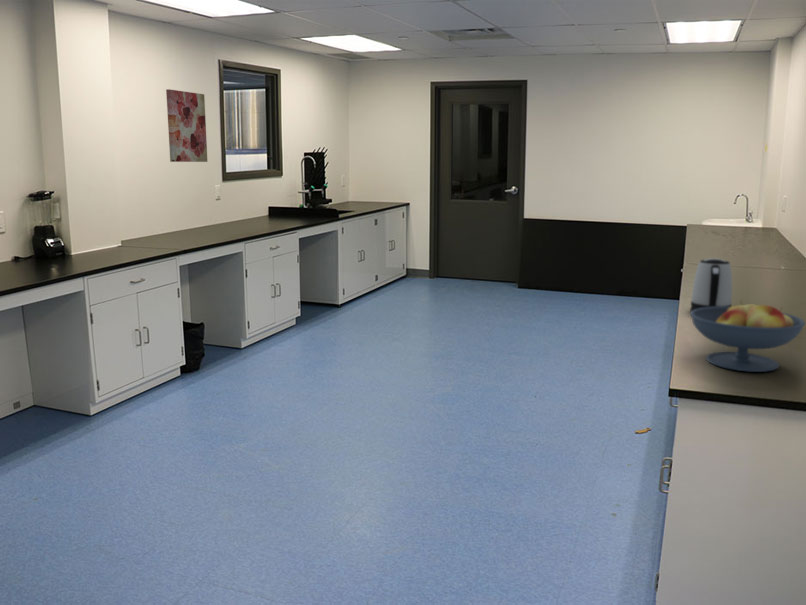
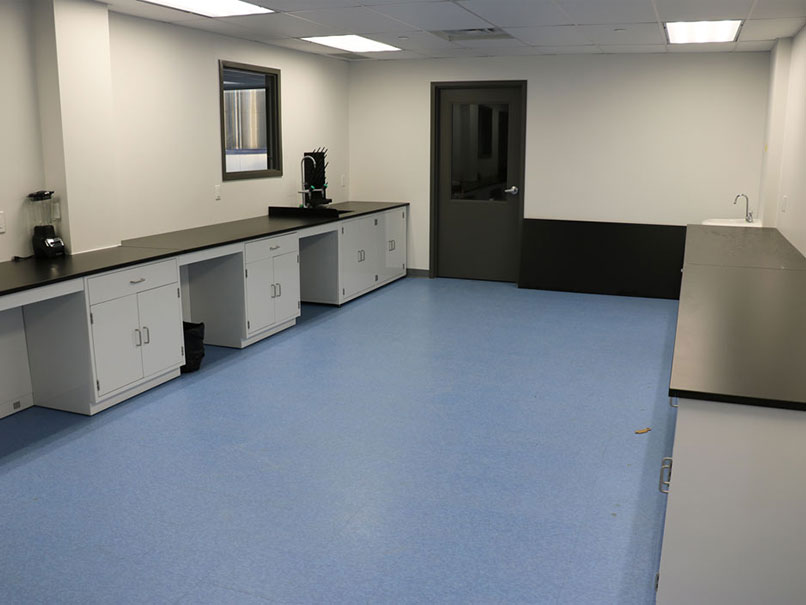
- kettle (712, 287)
- wall art (187, 127)
- fruit bowl (744, 331)
